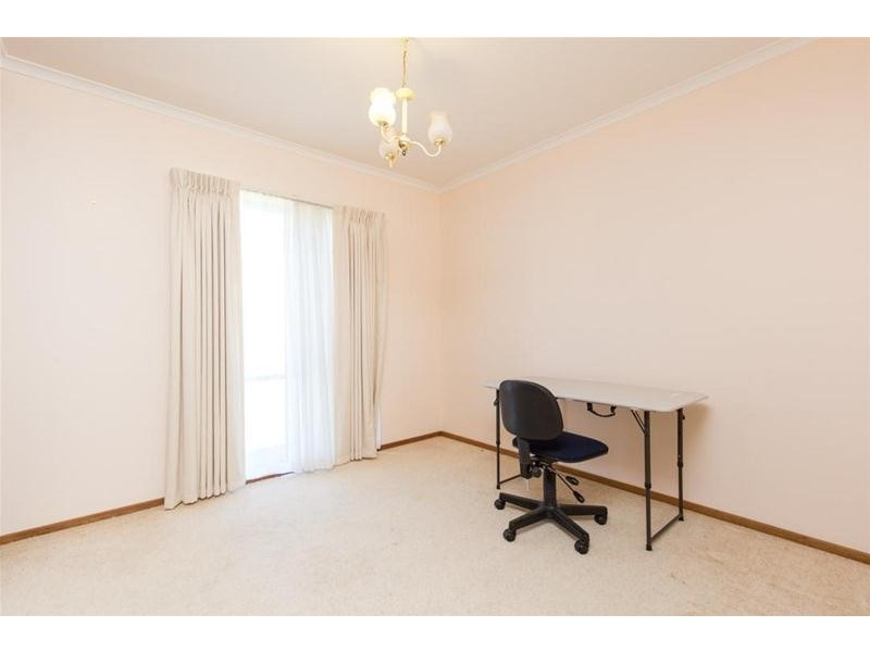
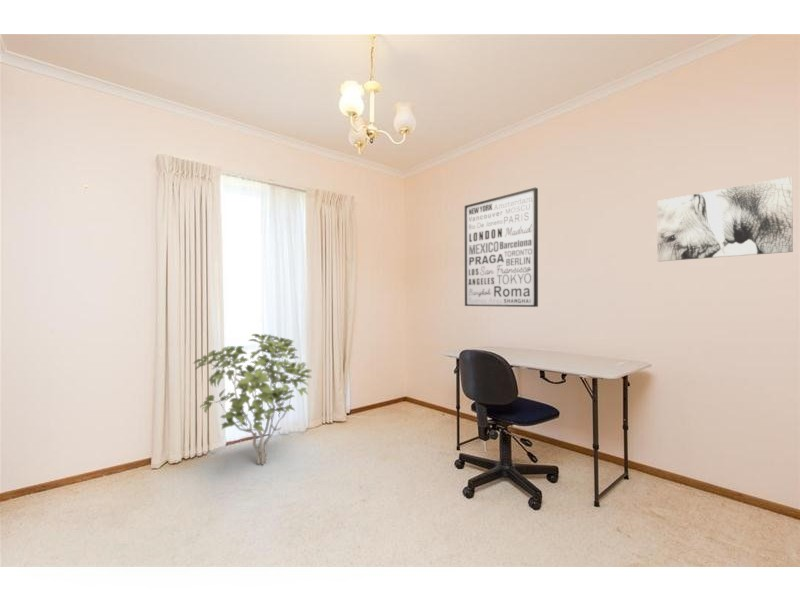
+ shrub (260, 398)
+ wall art (498, 252)
+ wall art (718, 223)
